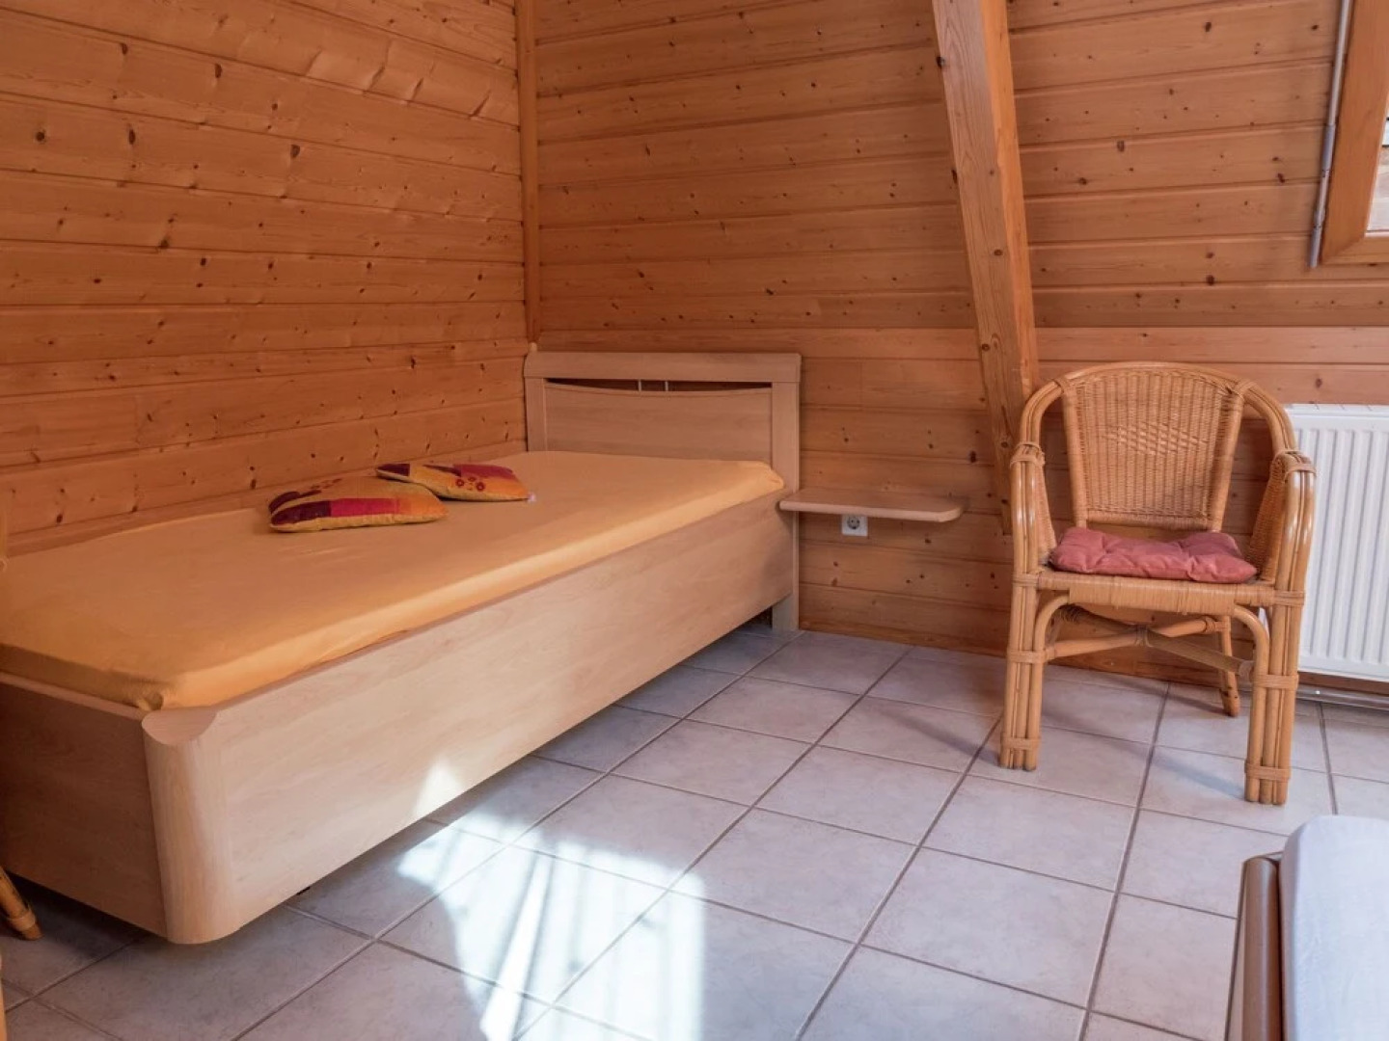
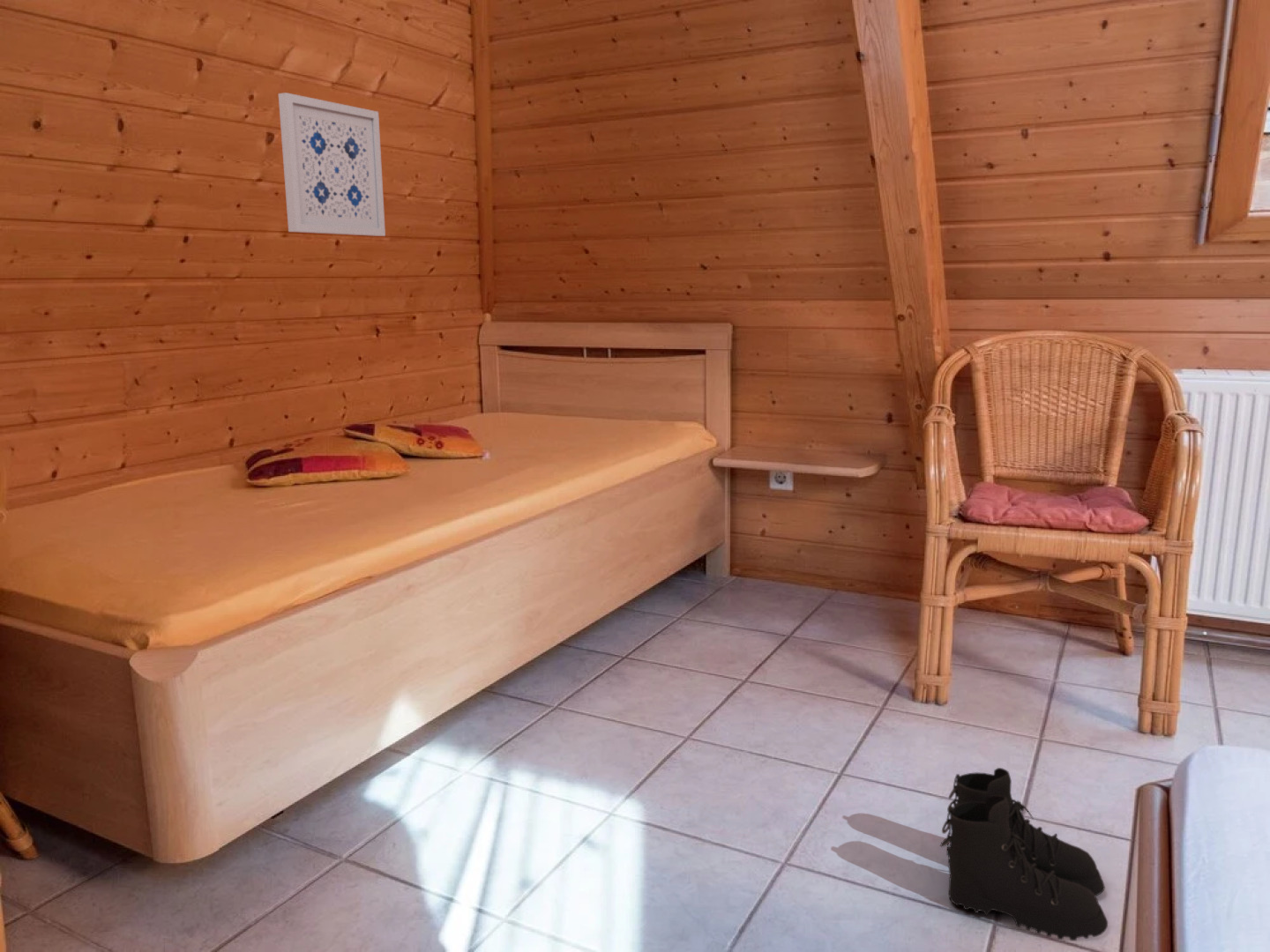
+ wall art (335, 169)
+ boots (1024, 842)
